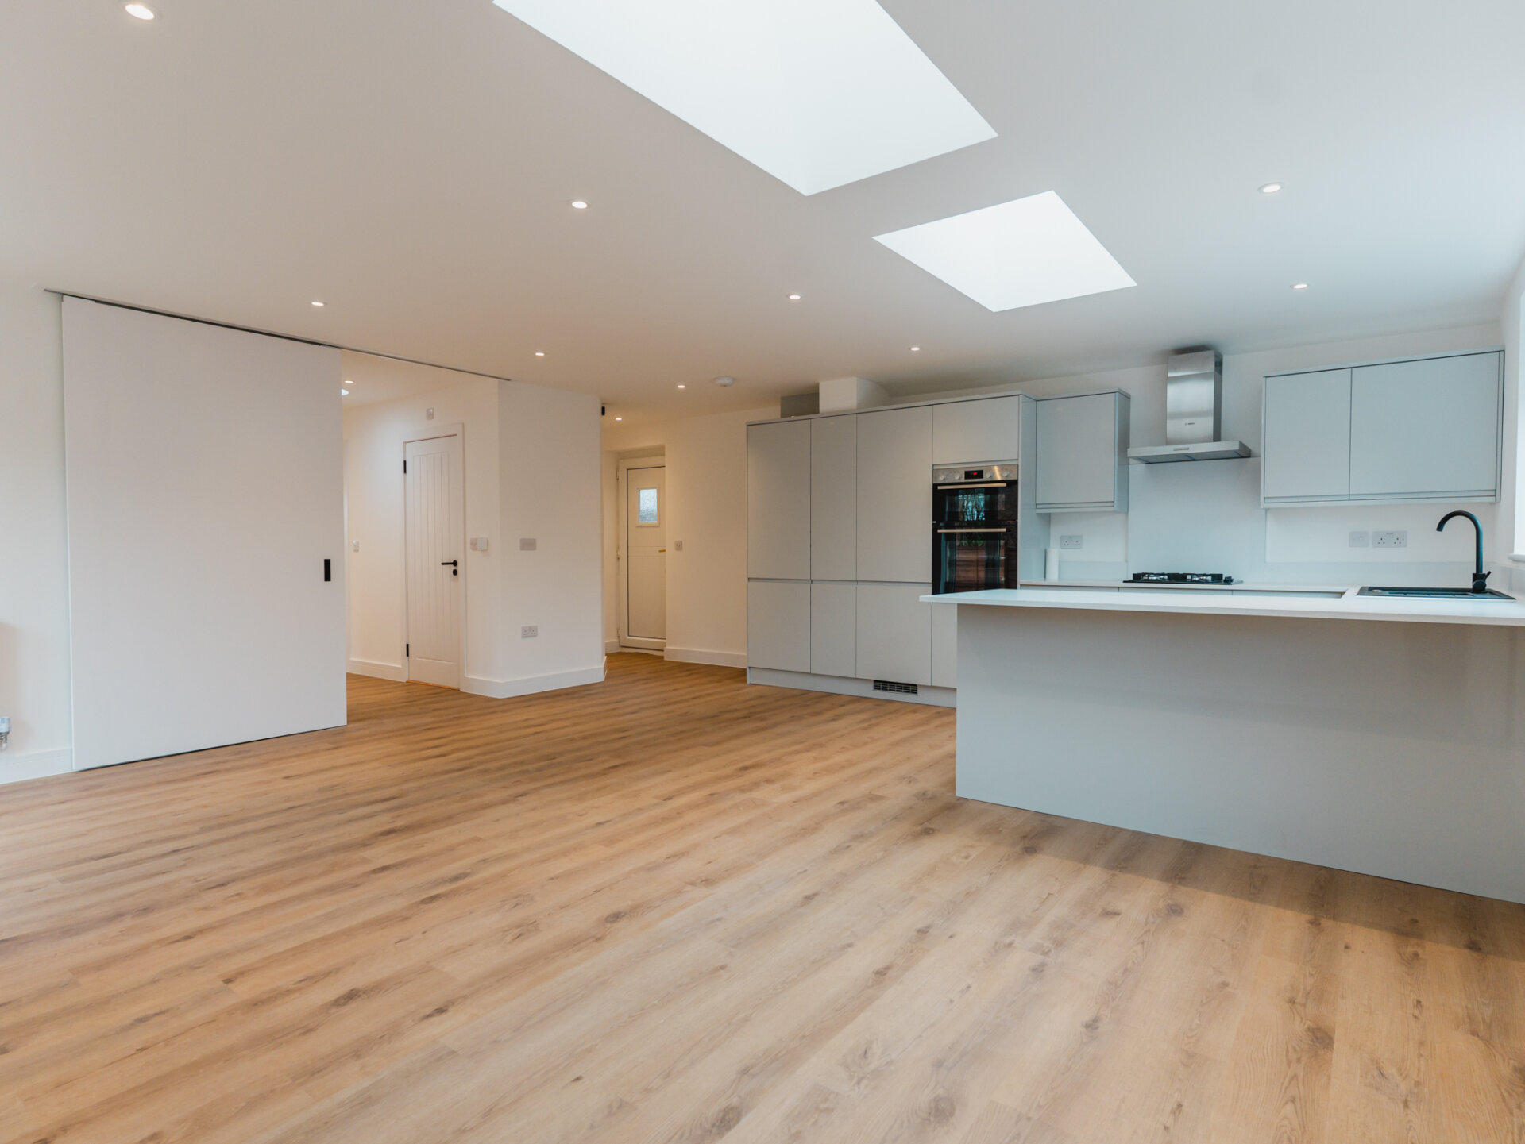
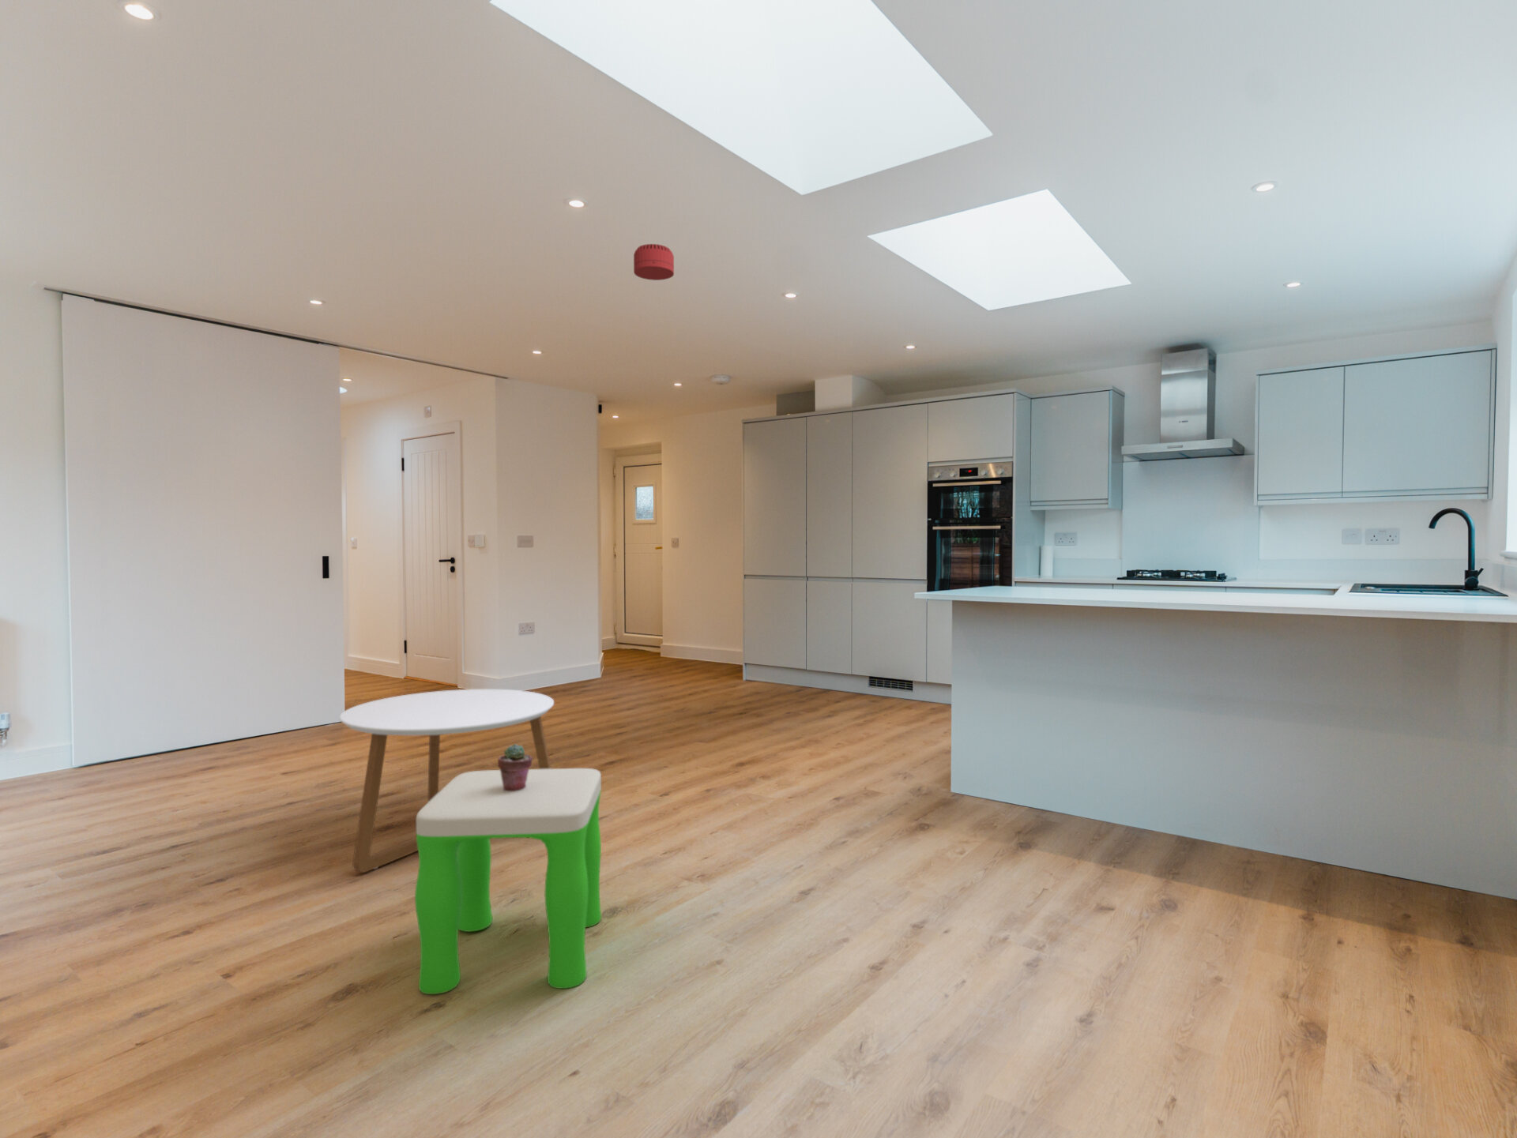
+ potted succulent (514, 765)
+ coffee table (439, 771)
+ smoke detector (654, 262)
+ stool (490, 869)
